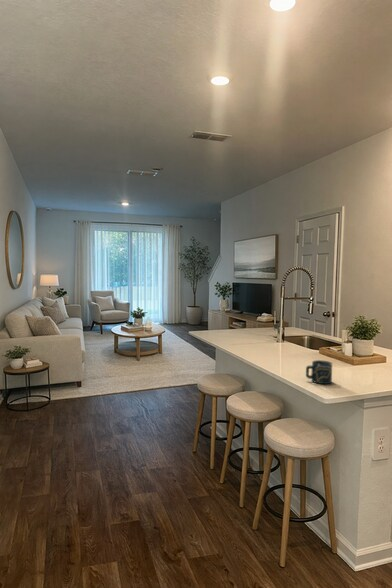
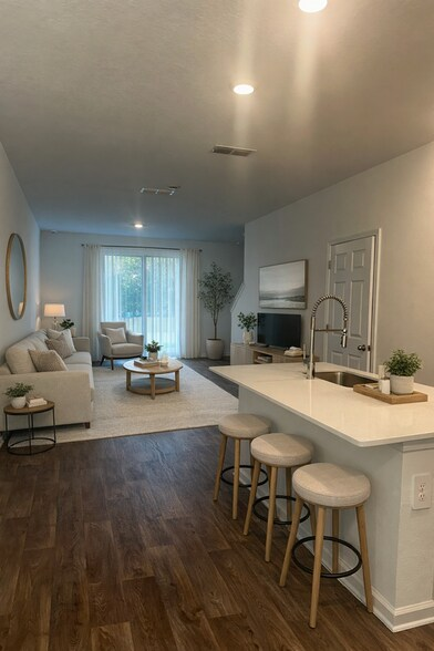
- cup (318, 372)
